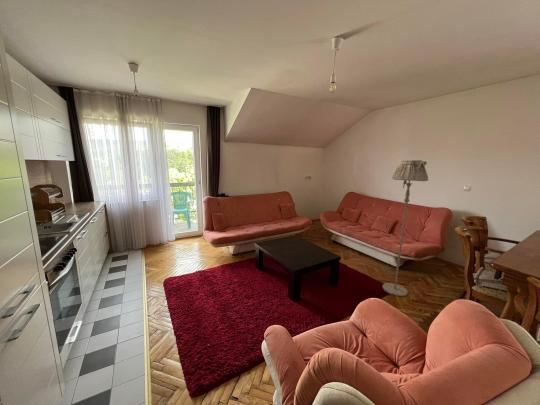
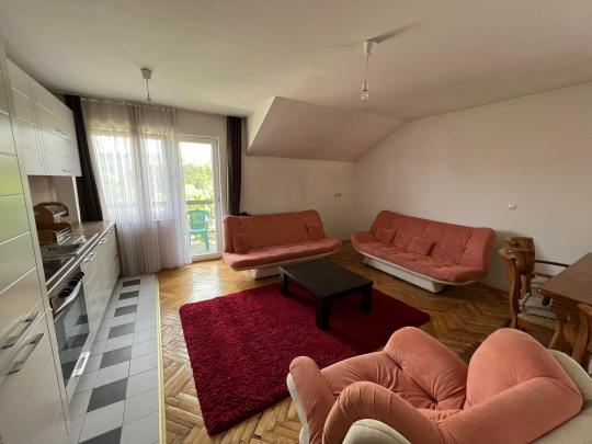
- floor lamp (402, 228)
